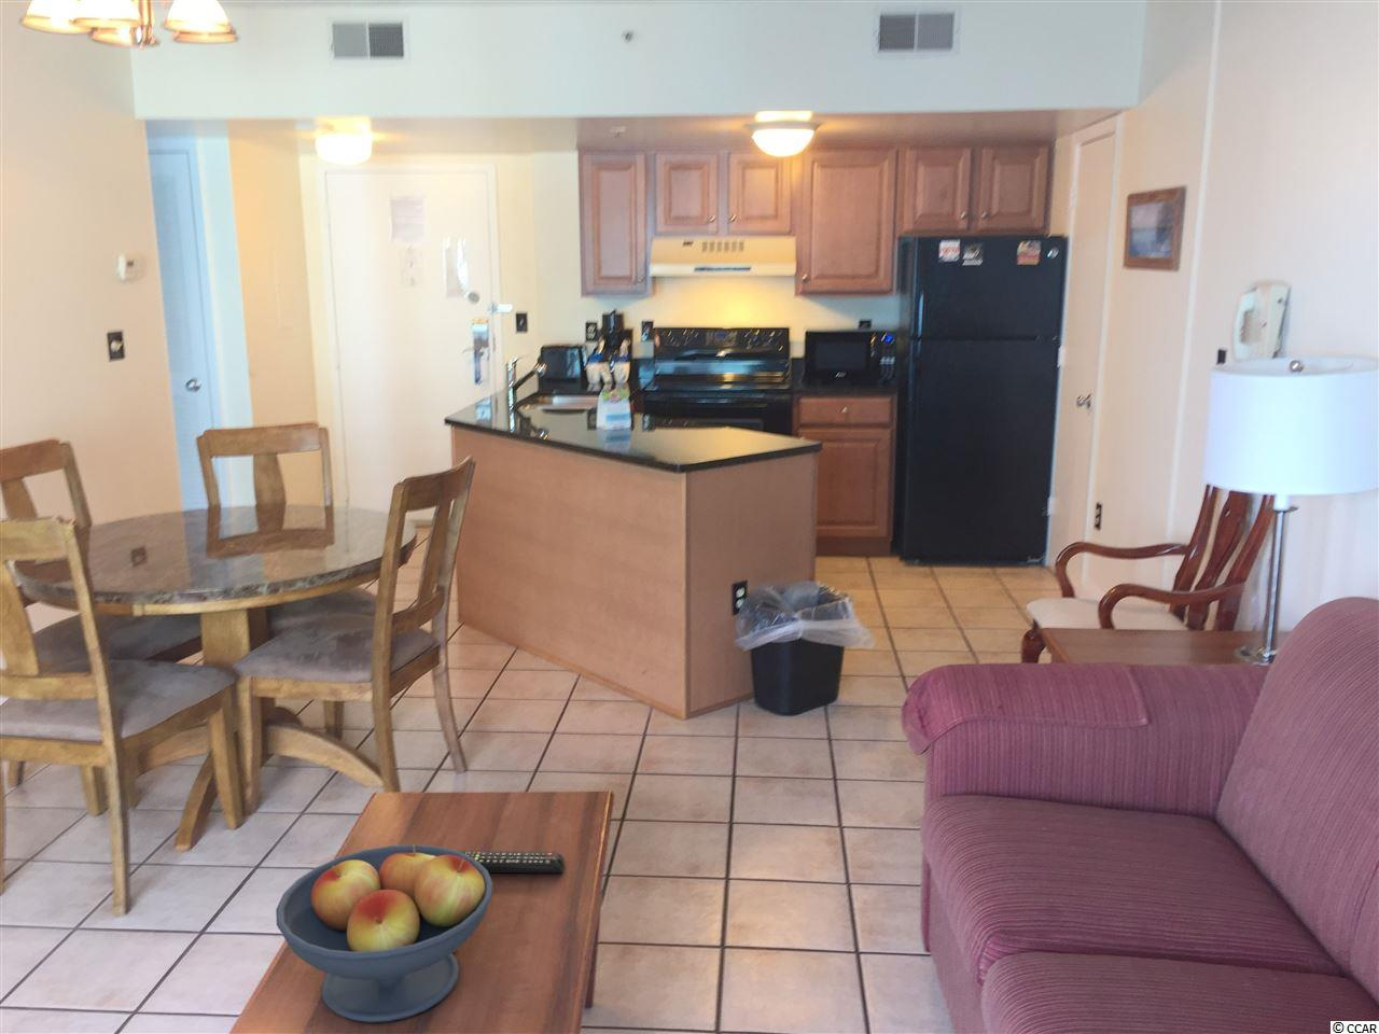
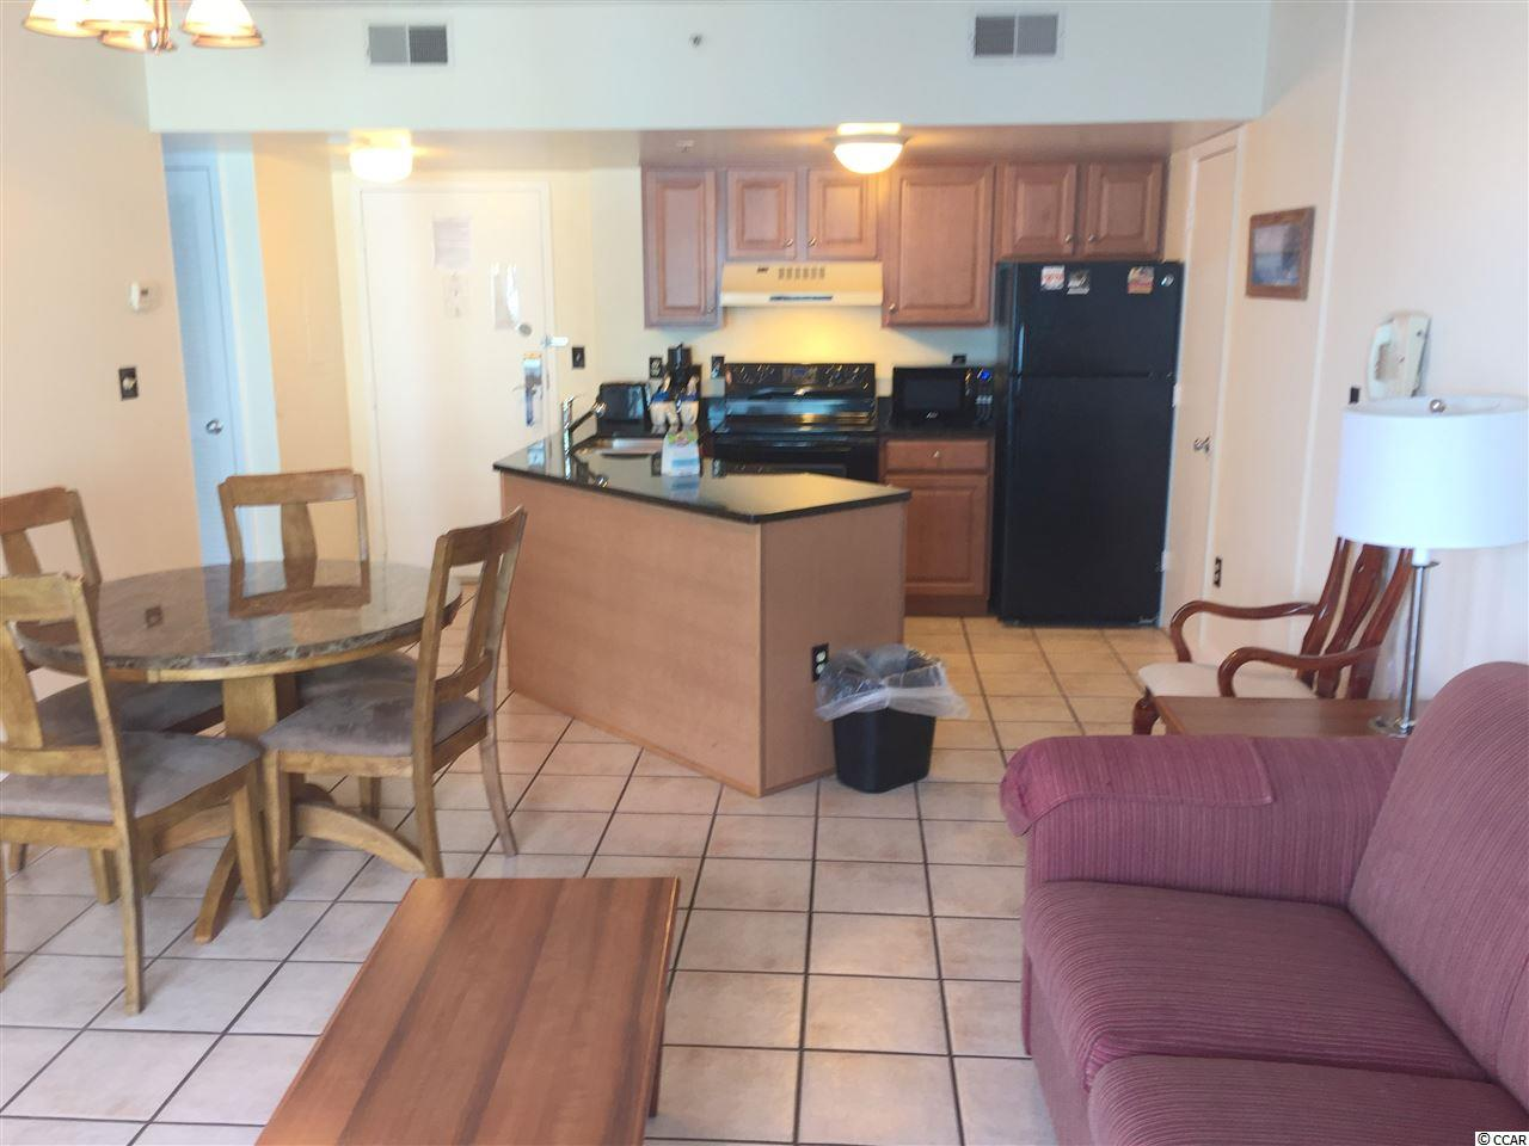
- remote control (503, 862)
- fruit bowl (388, 922)
